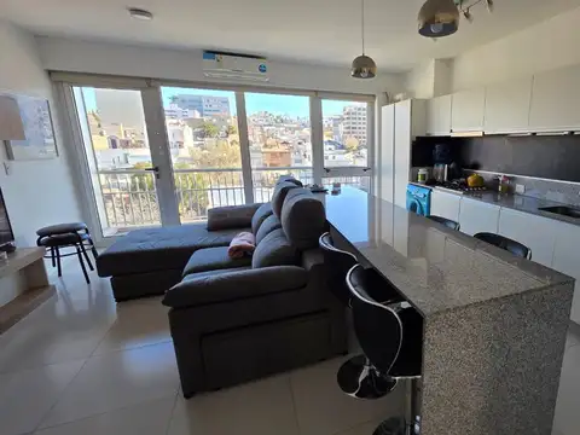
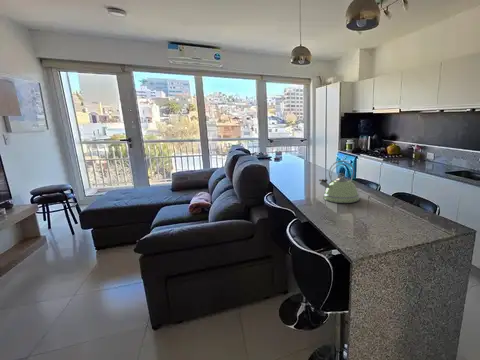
+ kettle (338, 179)
